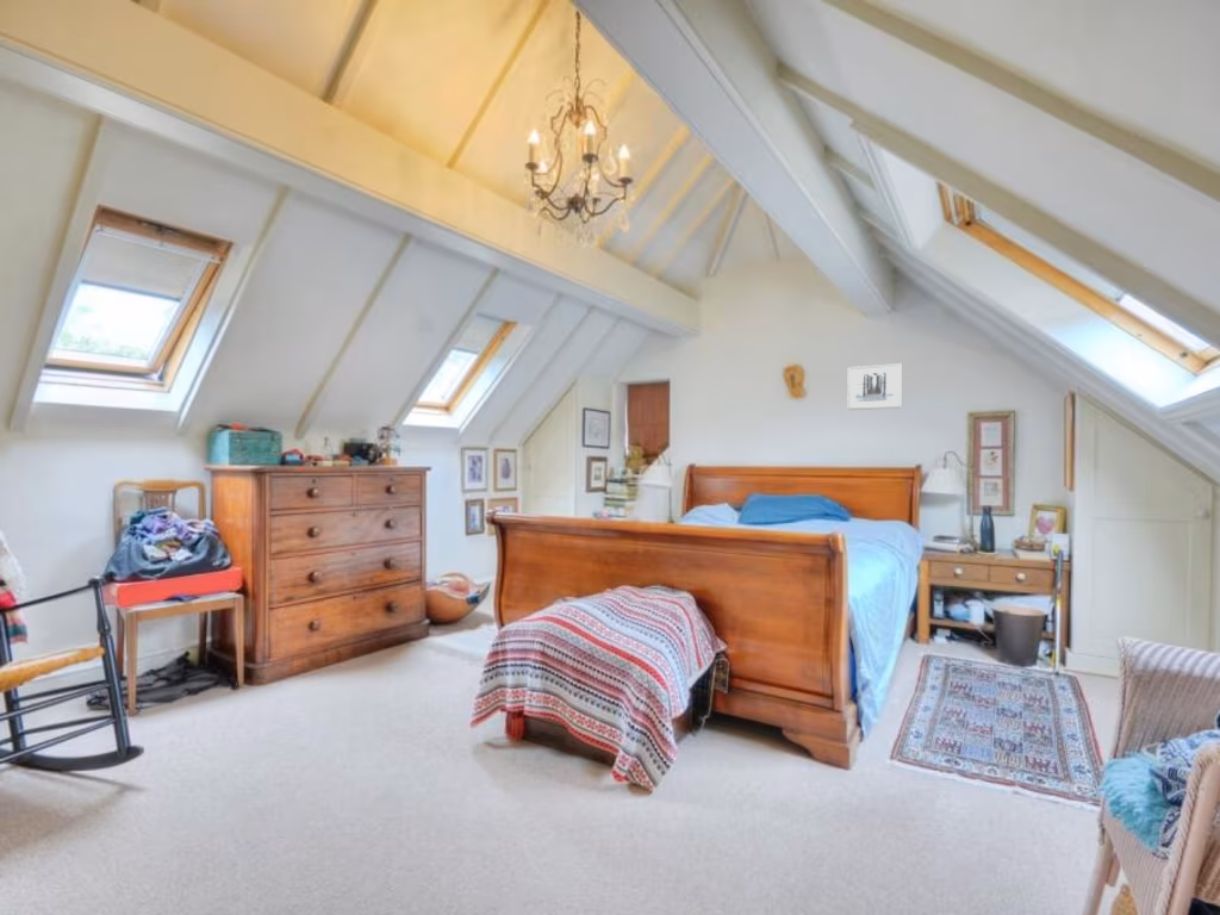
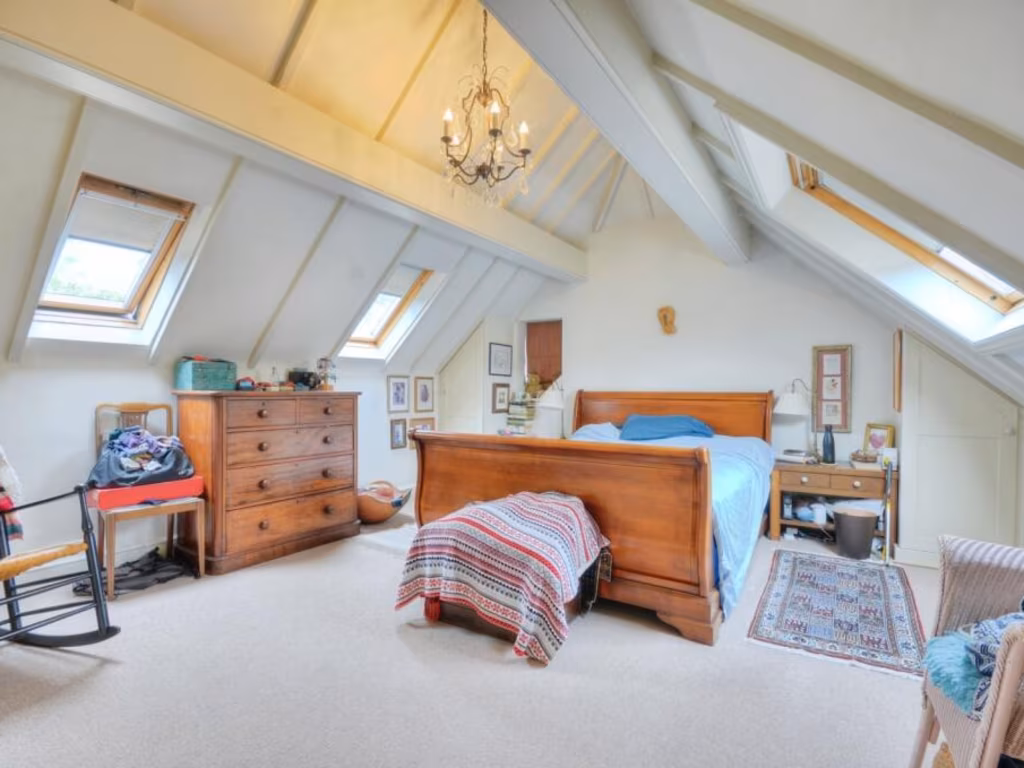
- wall art (873, 386)
